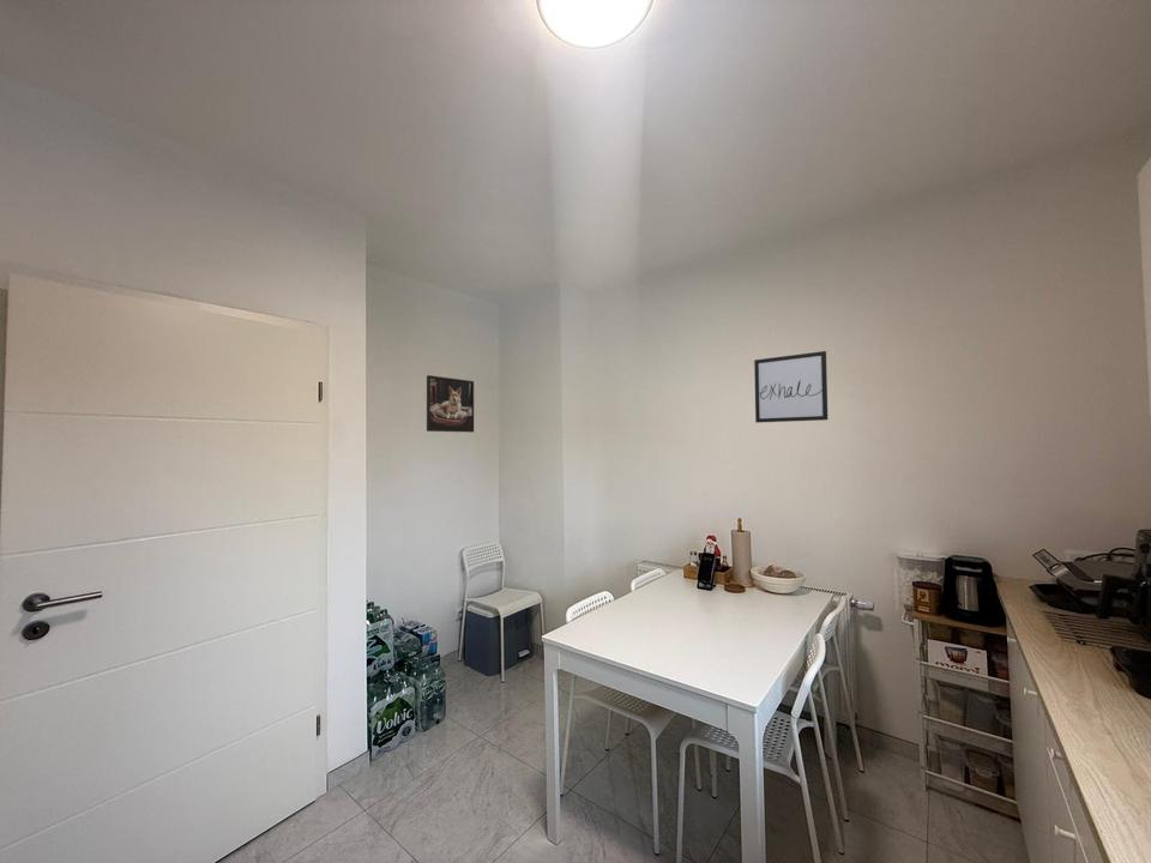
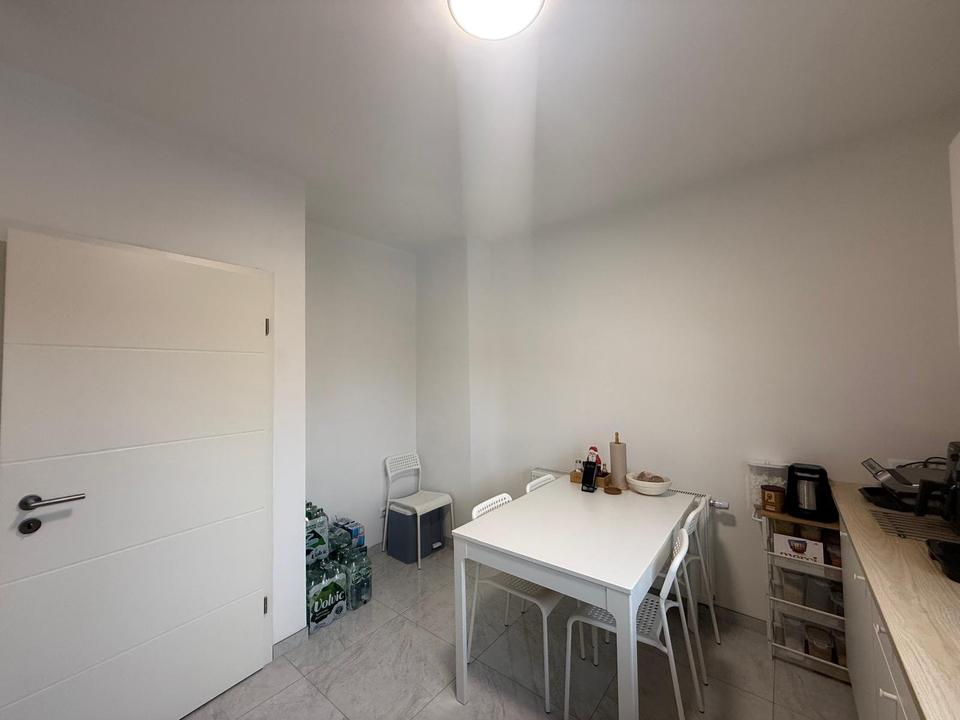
- wall art (789, 388)
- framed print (451, 404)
